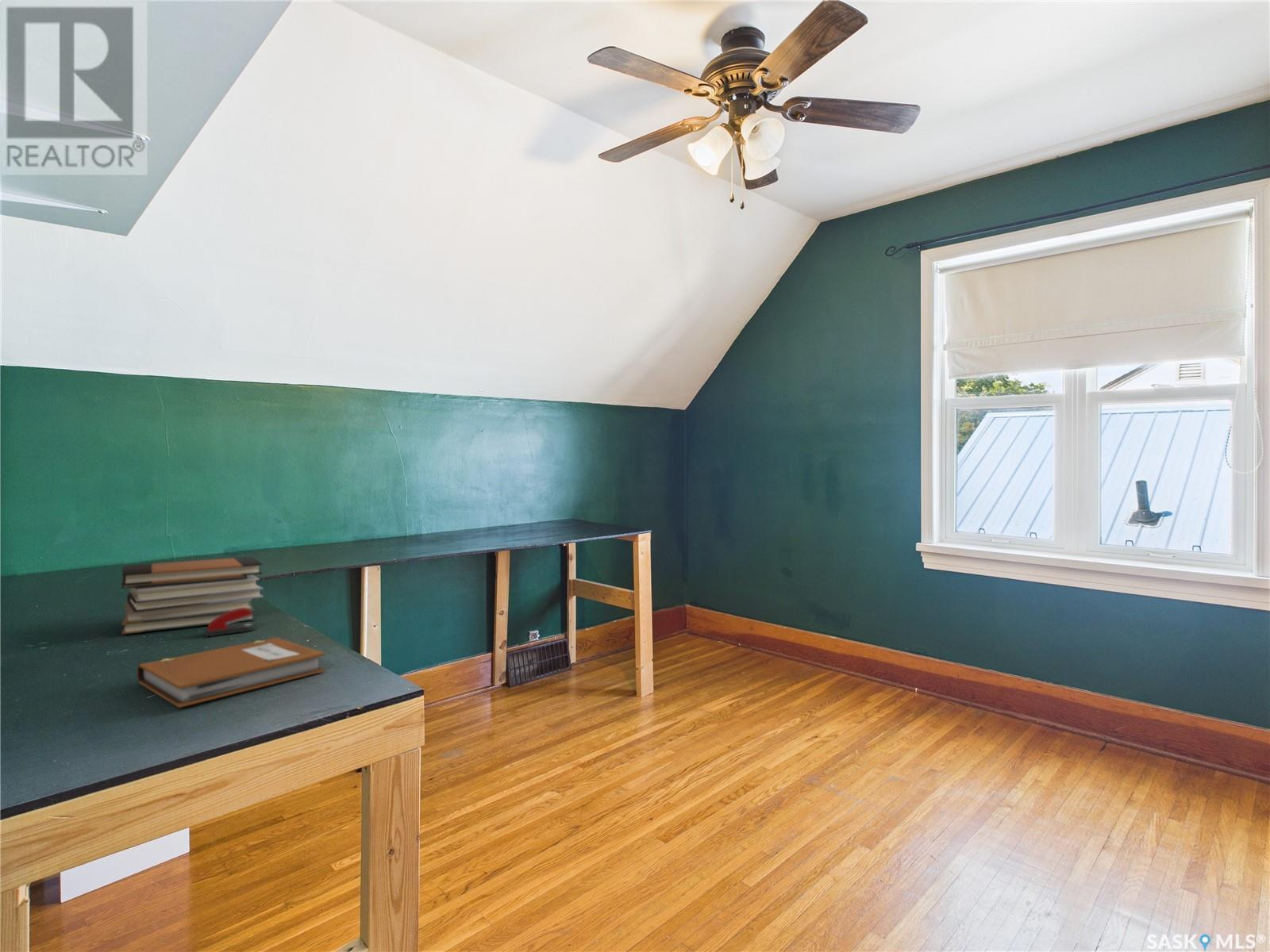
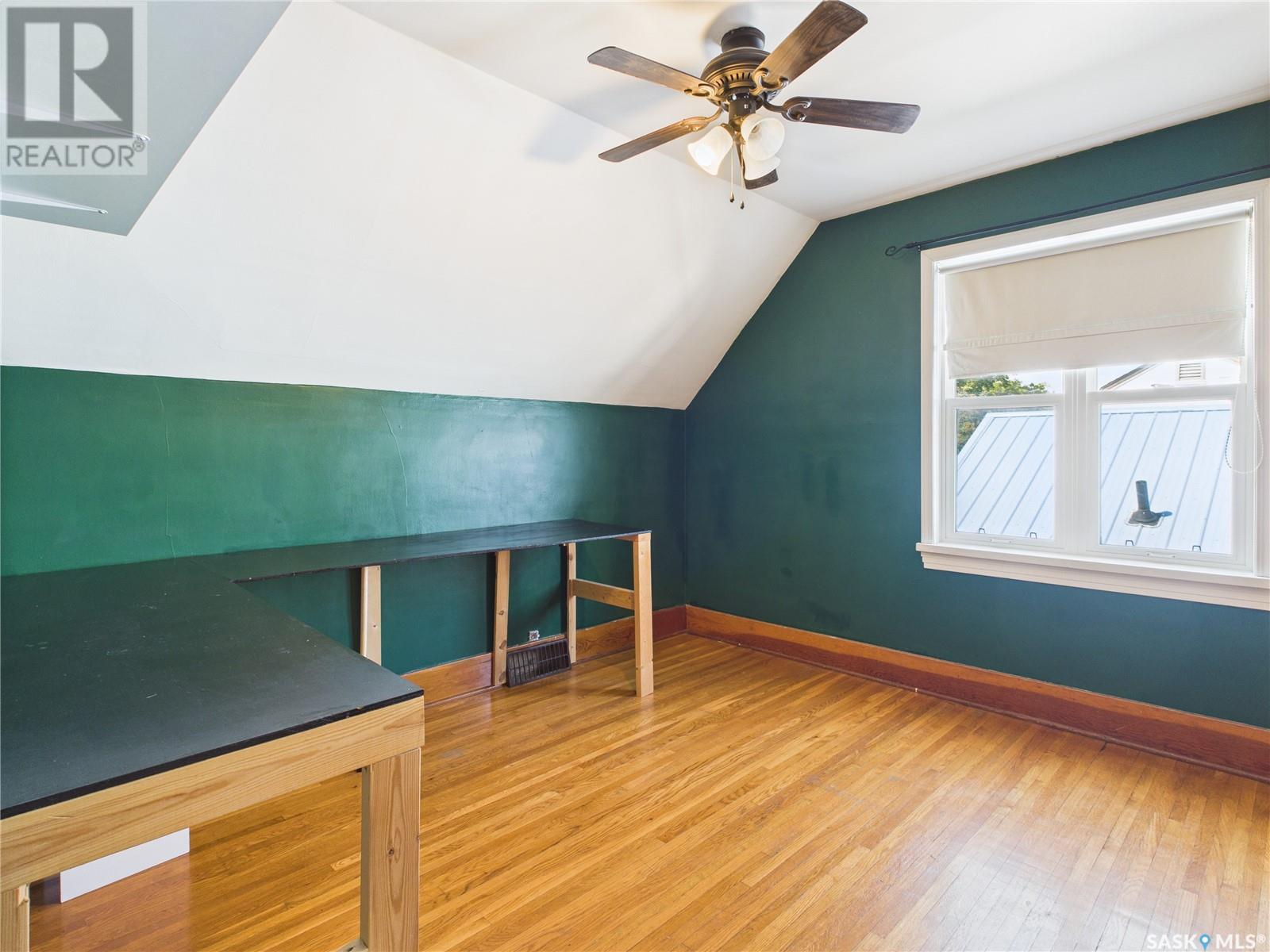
- stapler (230, 620)
- notebook (237, 666)
- book stack (194, 592)
